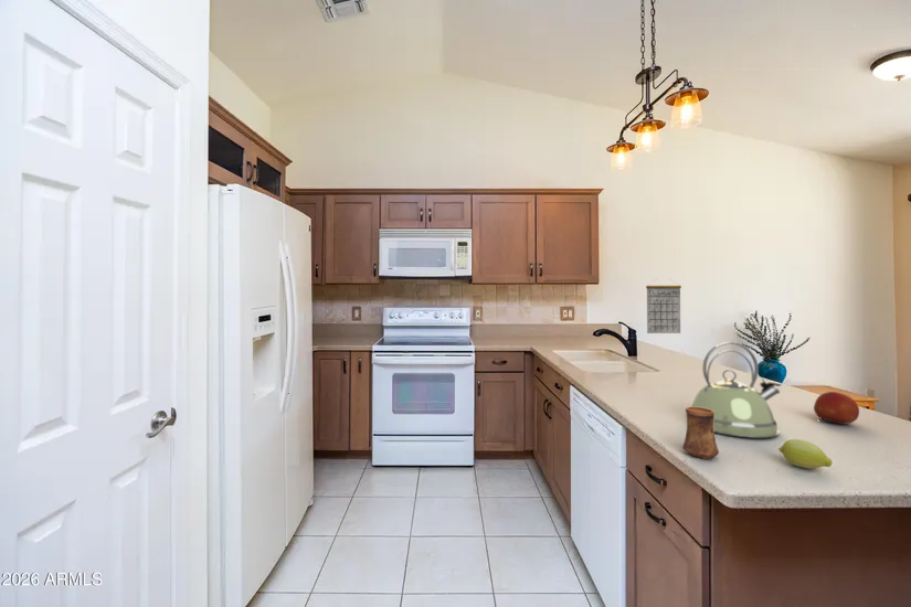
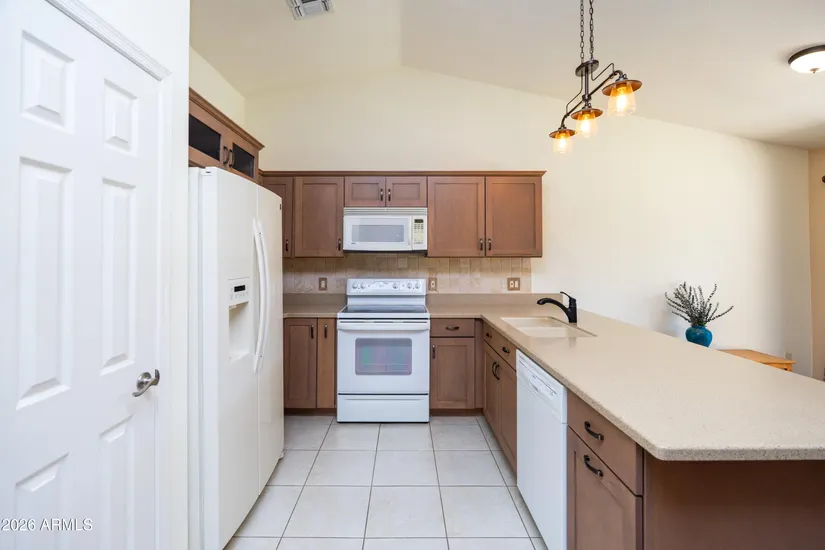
- kettle (735, 383)
- cup (700, 432)
- fruit (804, 454)
- fruit (836, 407)
- calendar (664, 303)
